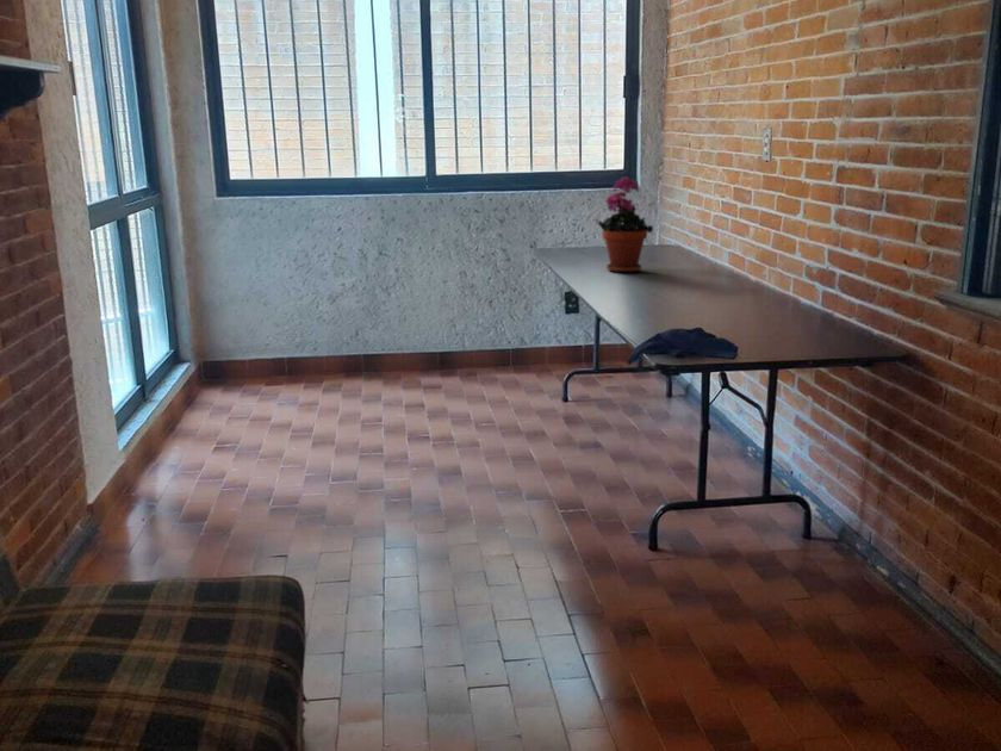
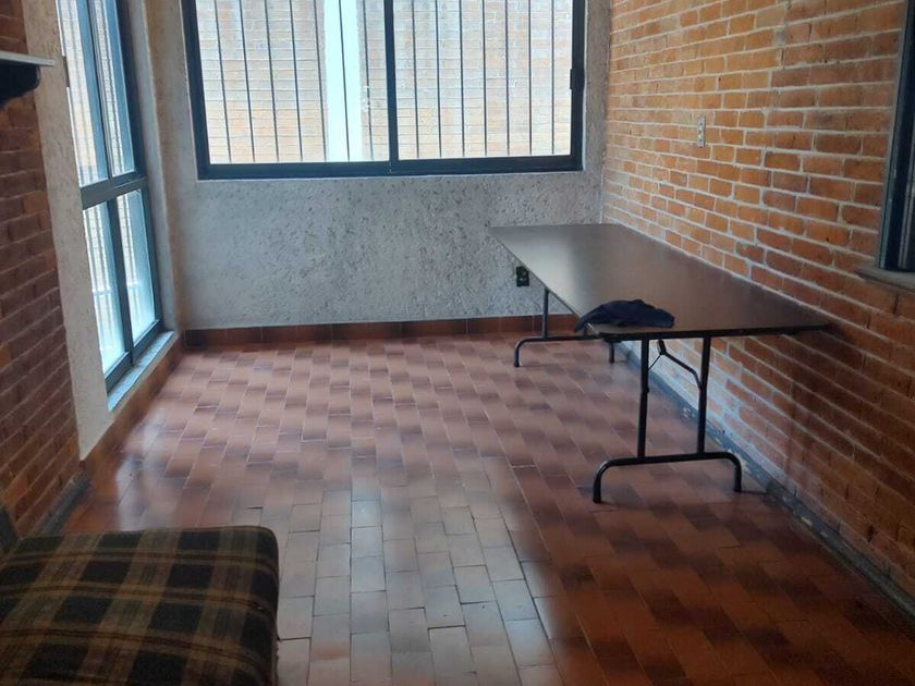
- potted plant (623, 223)
